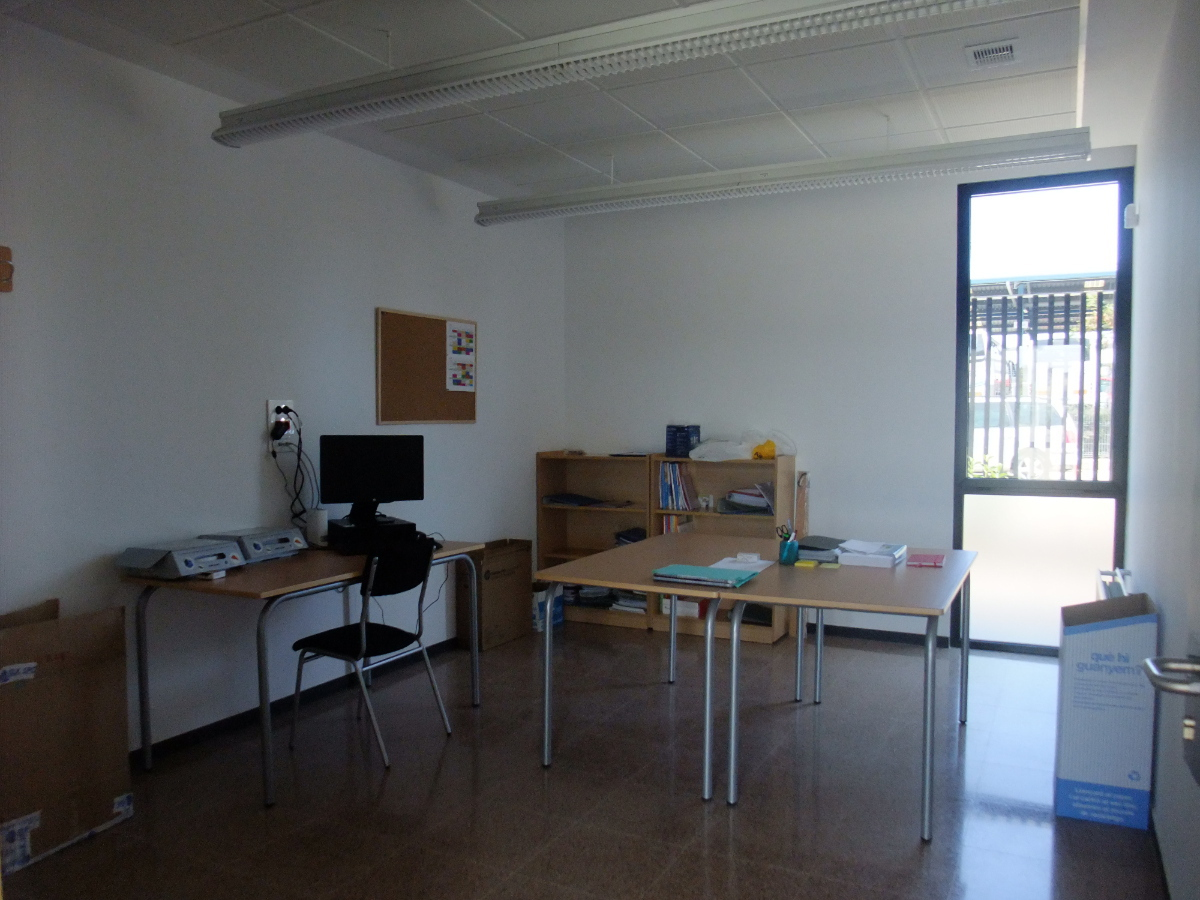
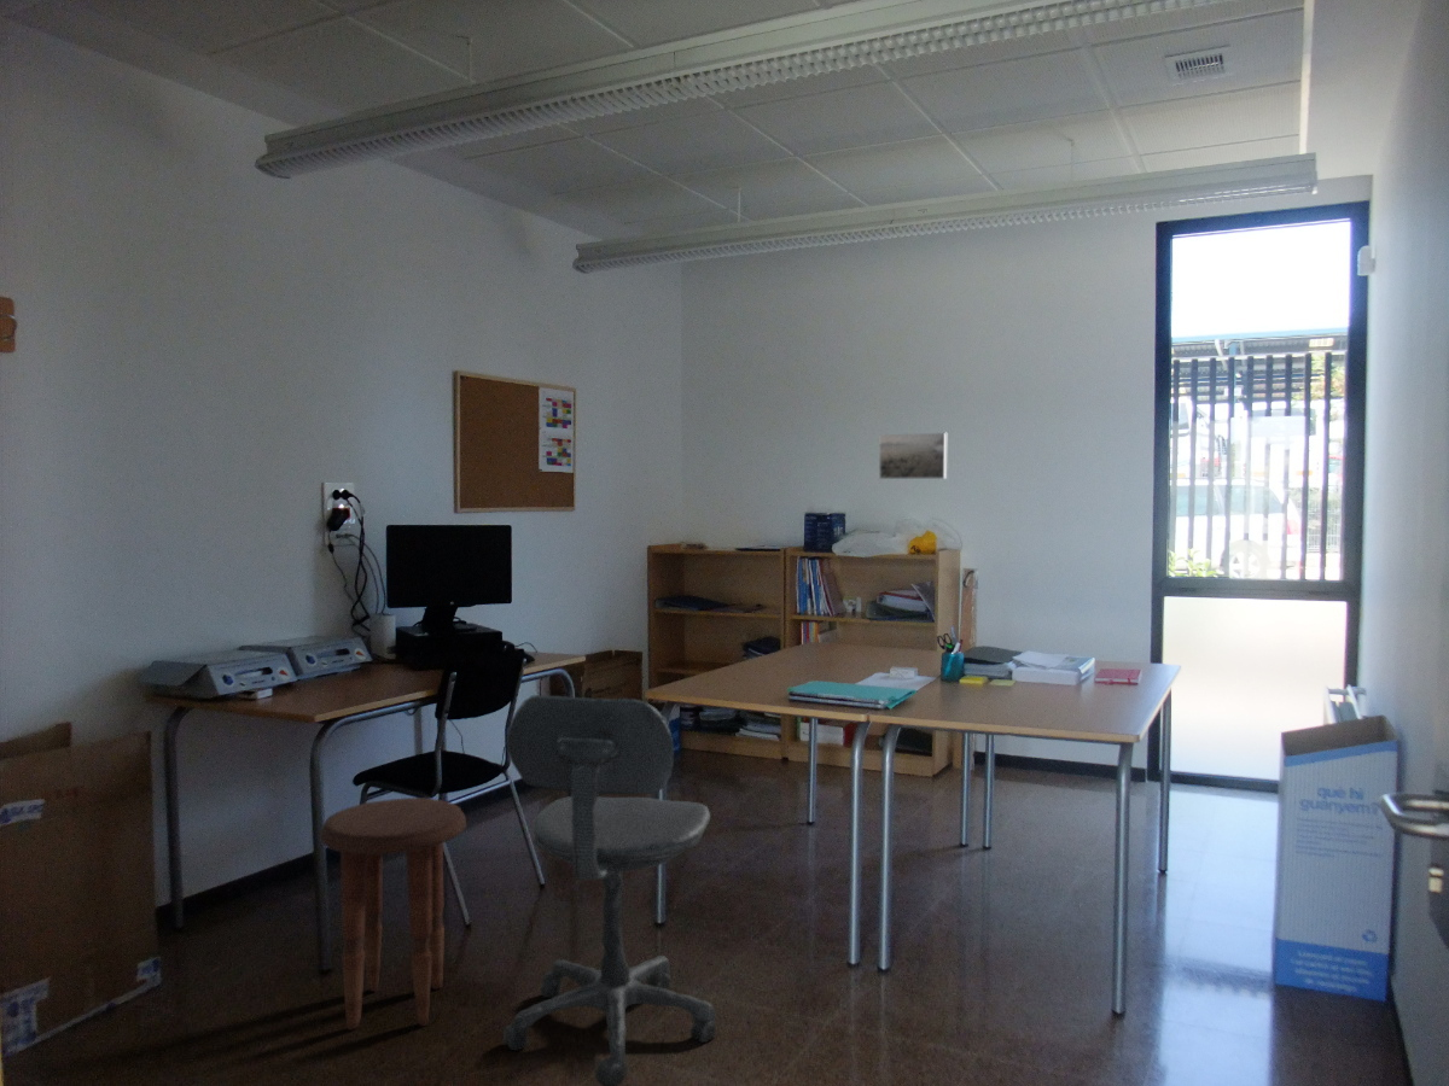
+ side table (380, 911)
+ office chair (615, 856)
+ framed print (912, 456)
